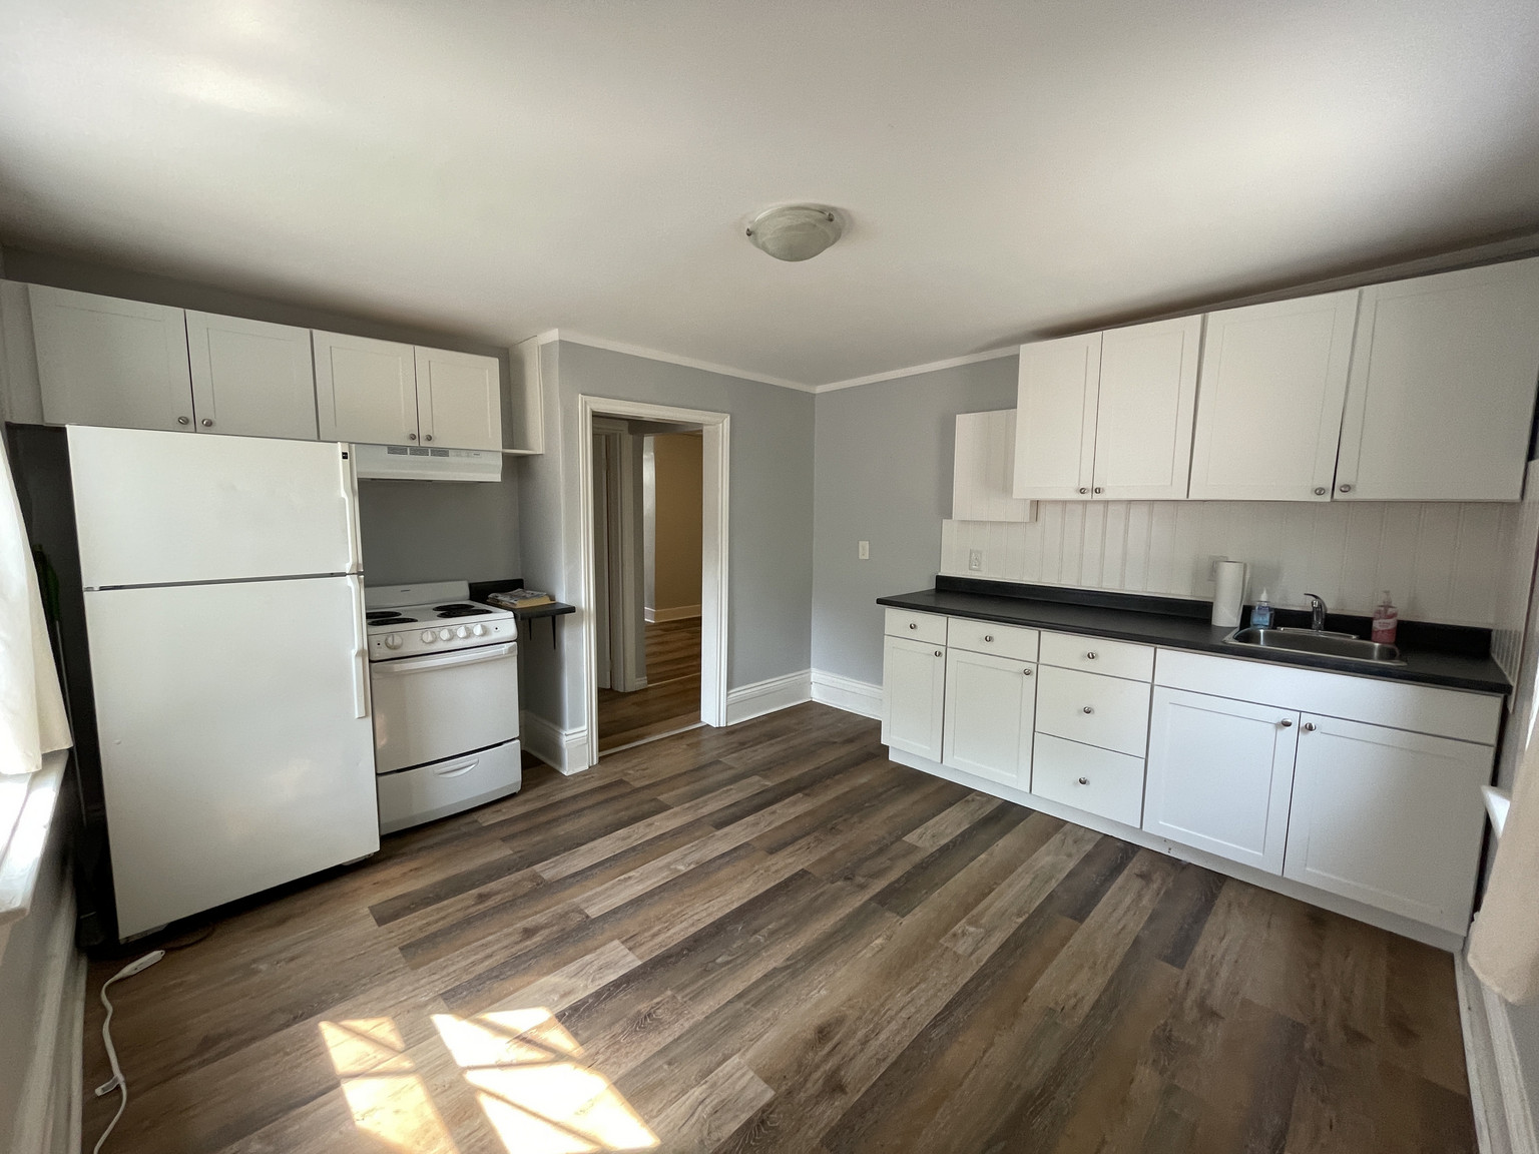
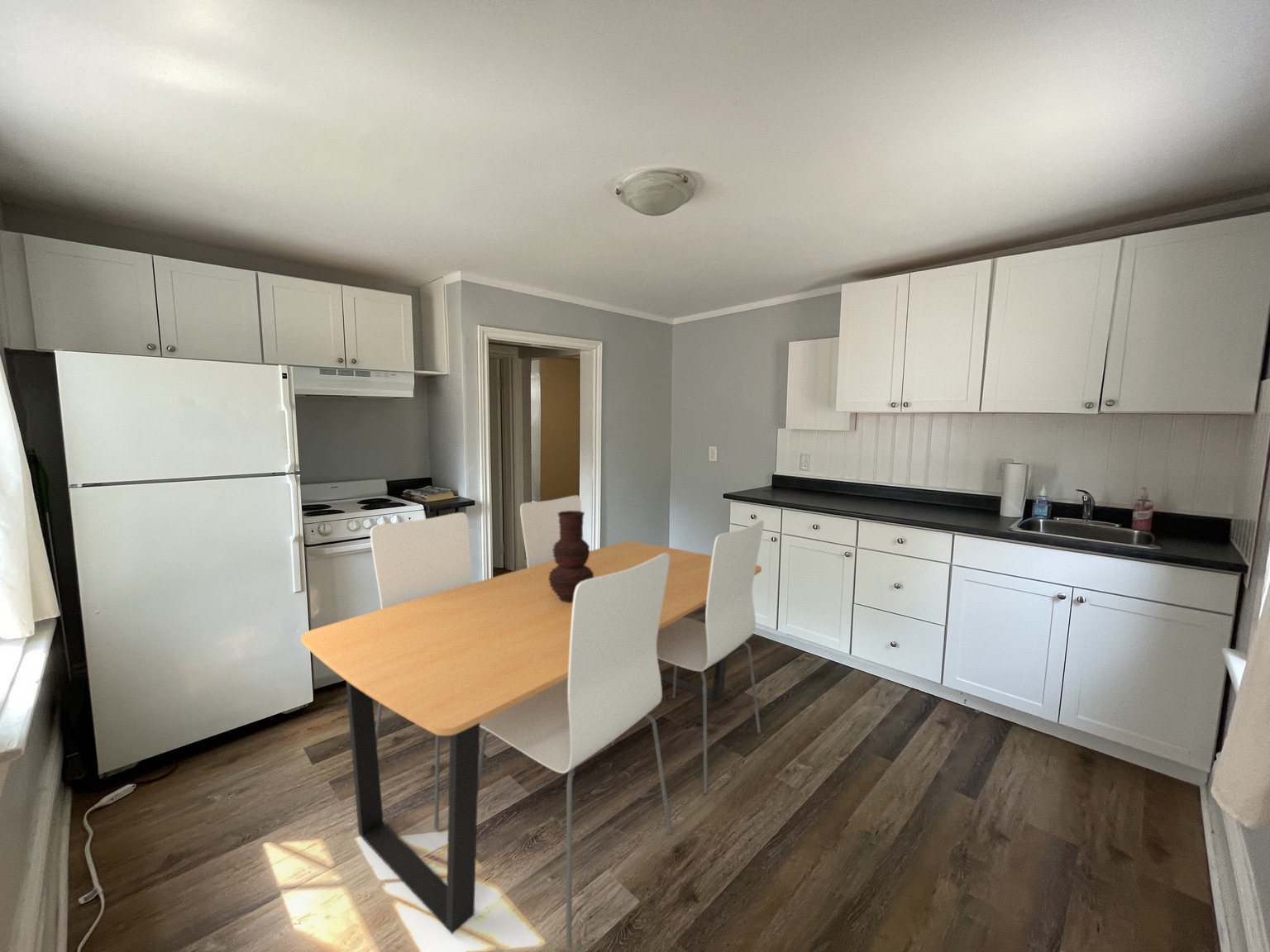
+ vase (571, 555)
+ dining table (578, 640)
